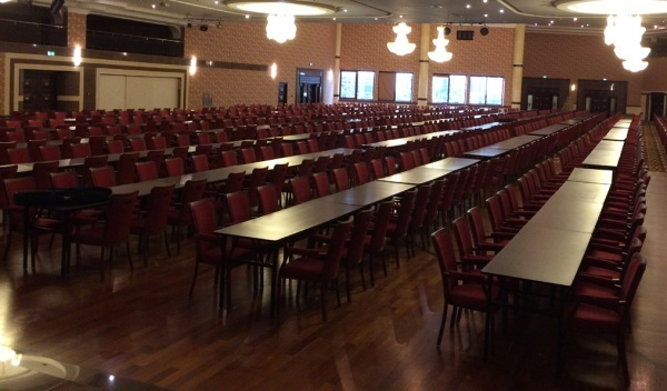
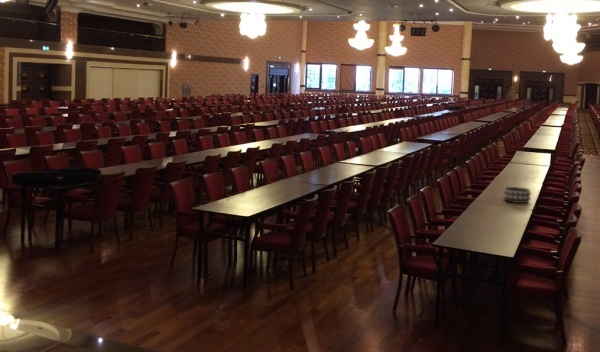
+ decorative bowl (516, 194)
